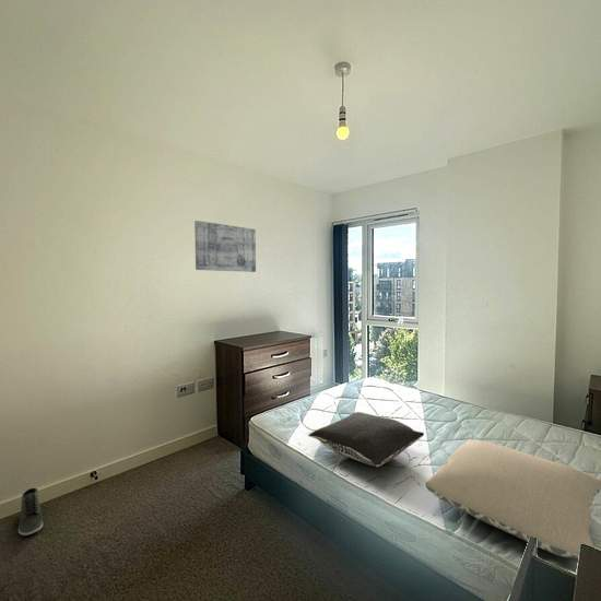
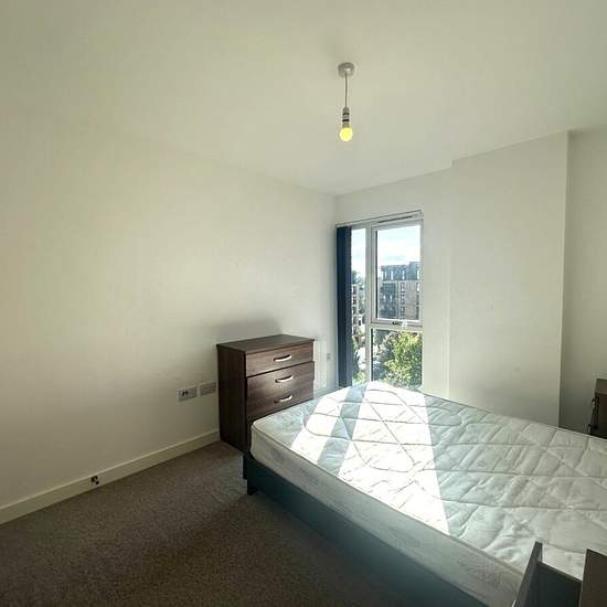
- pillow (514, 483)
- sneaker (28, 510)
- wall art (227, 248)
- pillow (365, 435)
